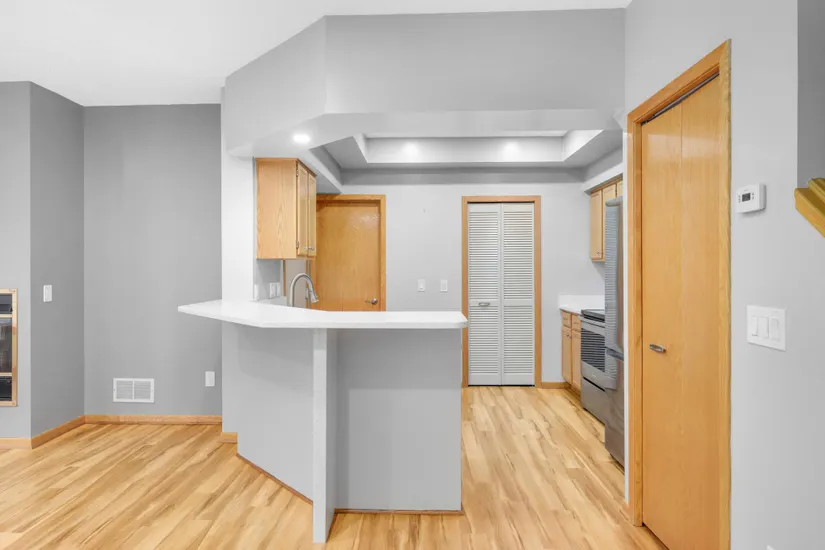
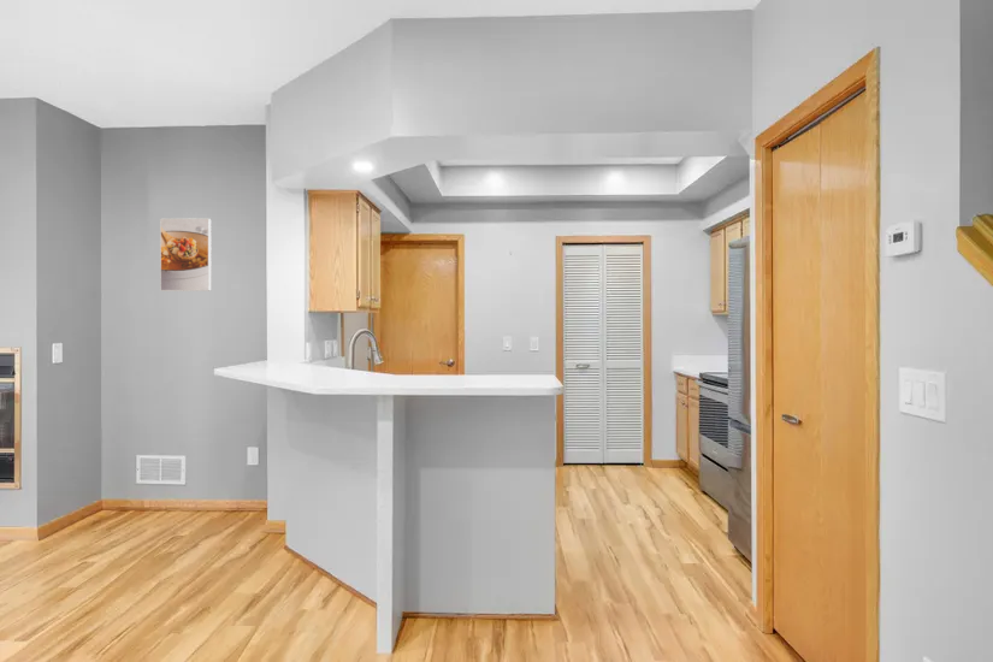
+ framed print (185, 254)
